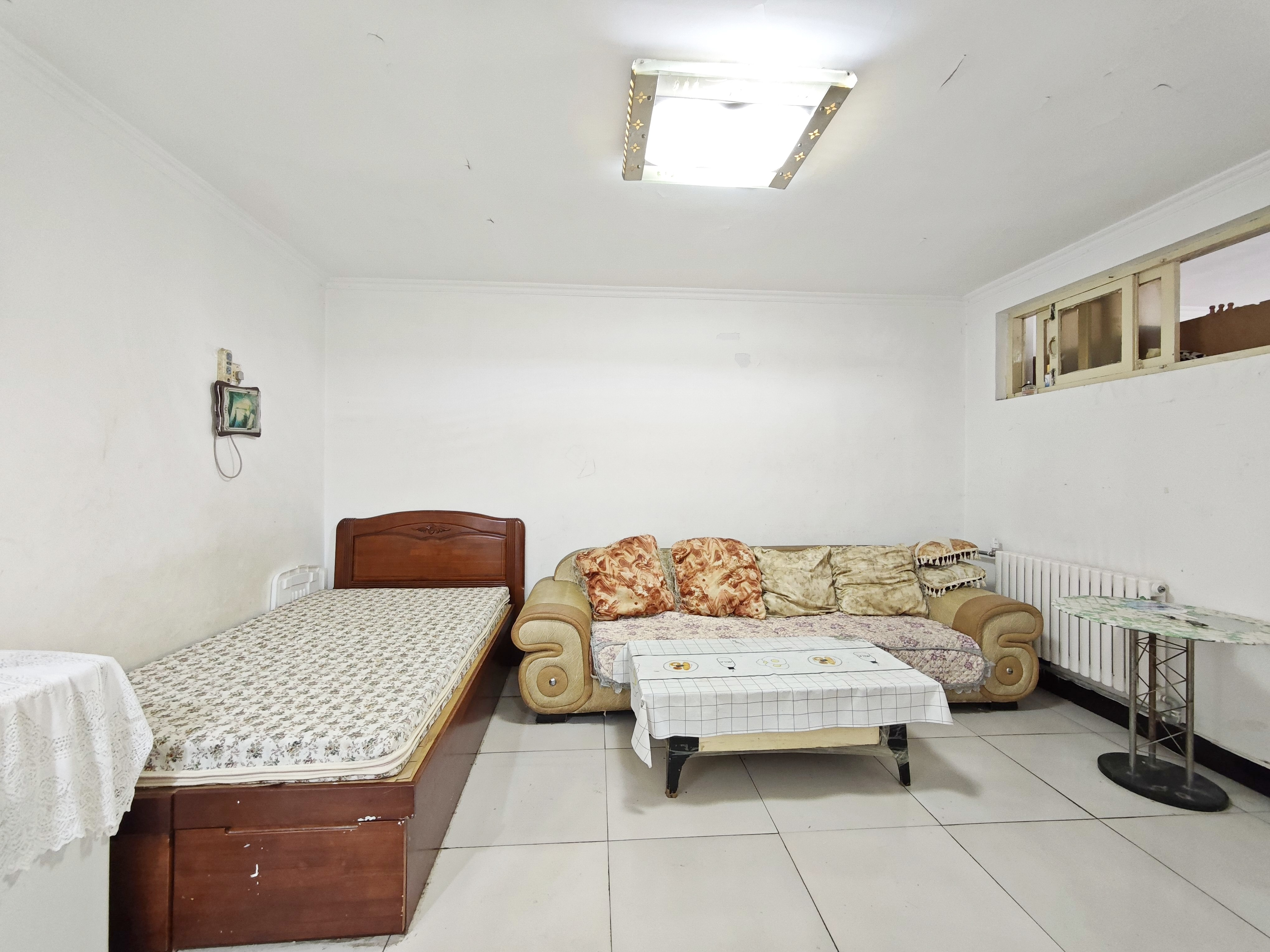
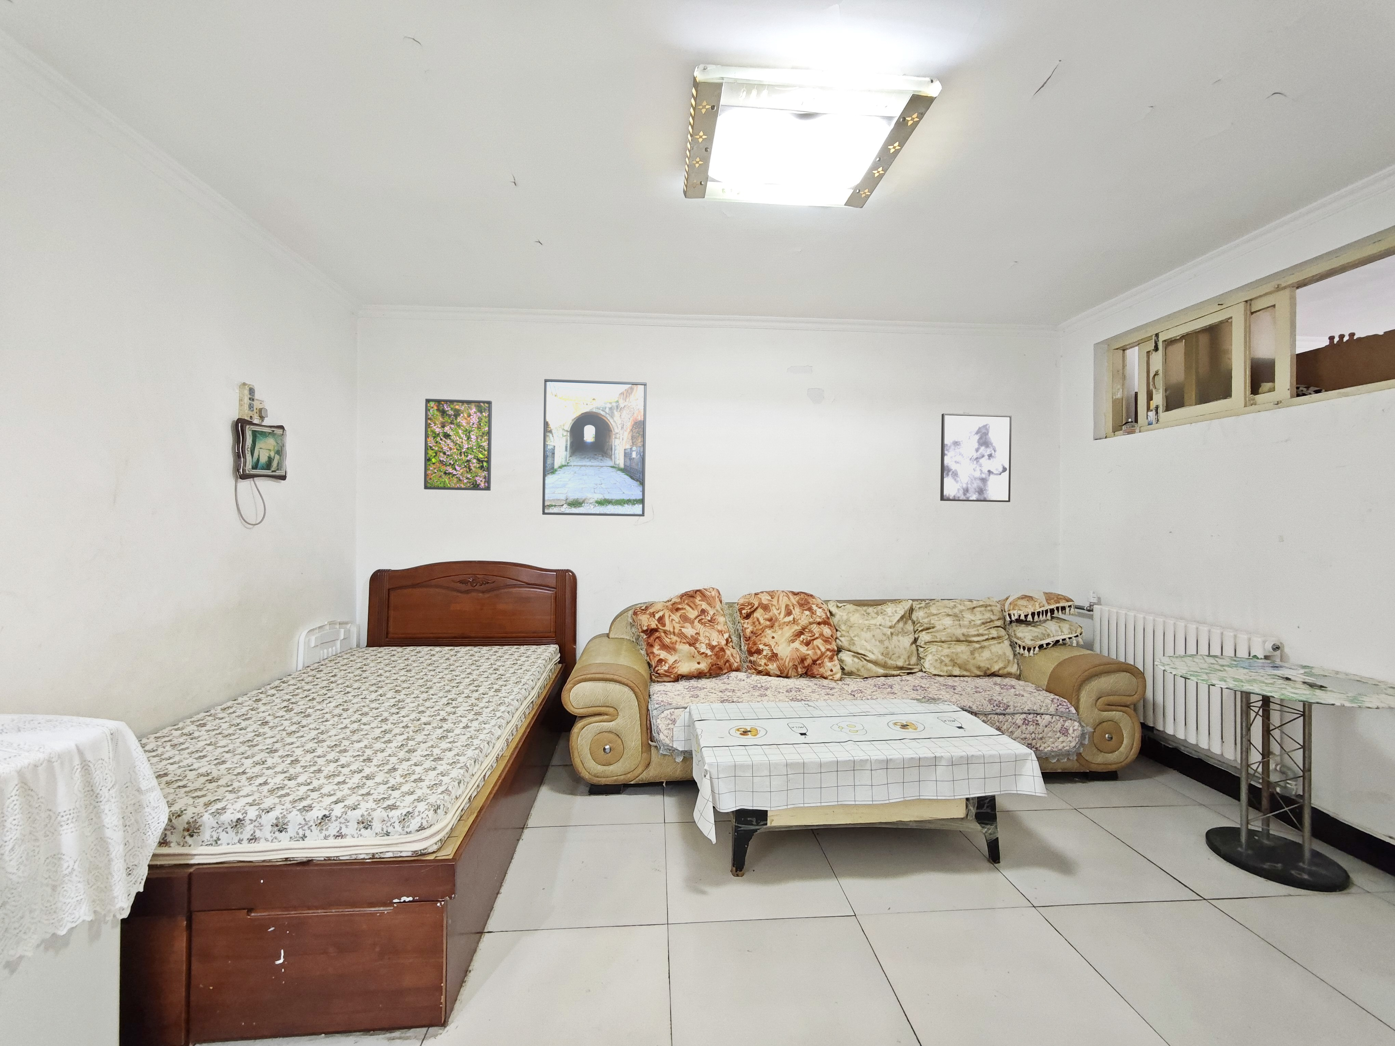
+ wall art (975, 458)
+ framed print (594, 448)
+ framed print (458, 445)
